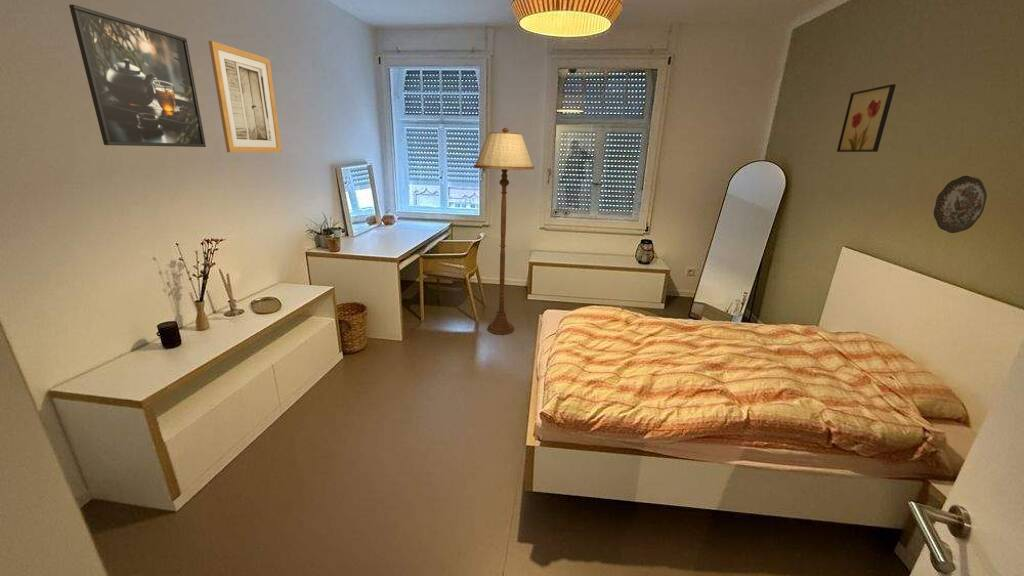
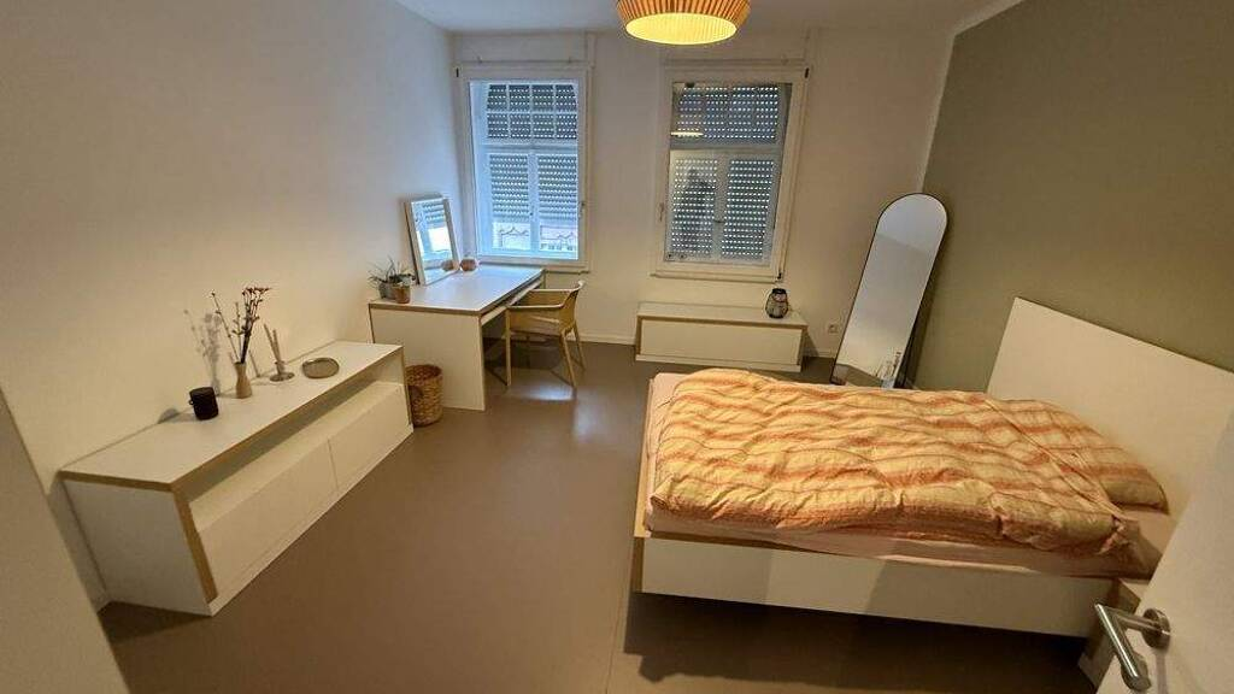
- floor lamp (502, 235)
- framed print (148, 87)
- decorative plate (961, 204)
- wall art (249, 103)
- wall art (865, 121)
